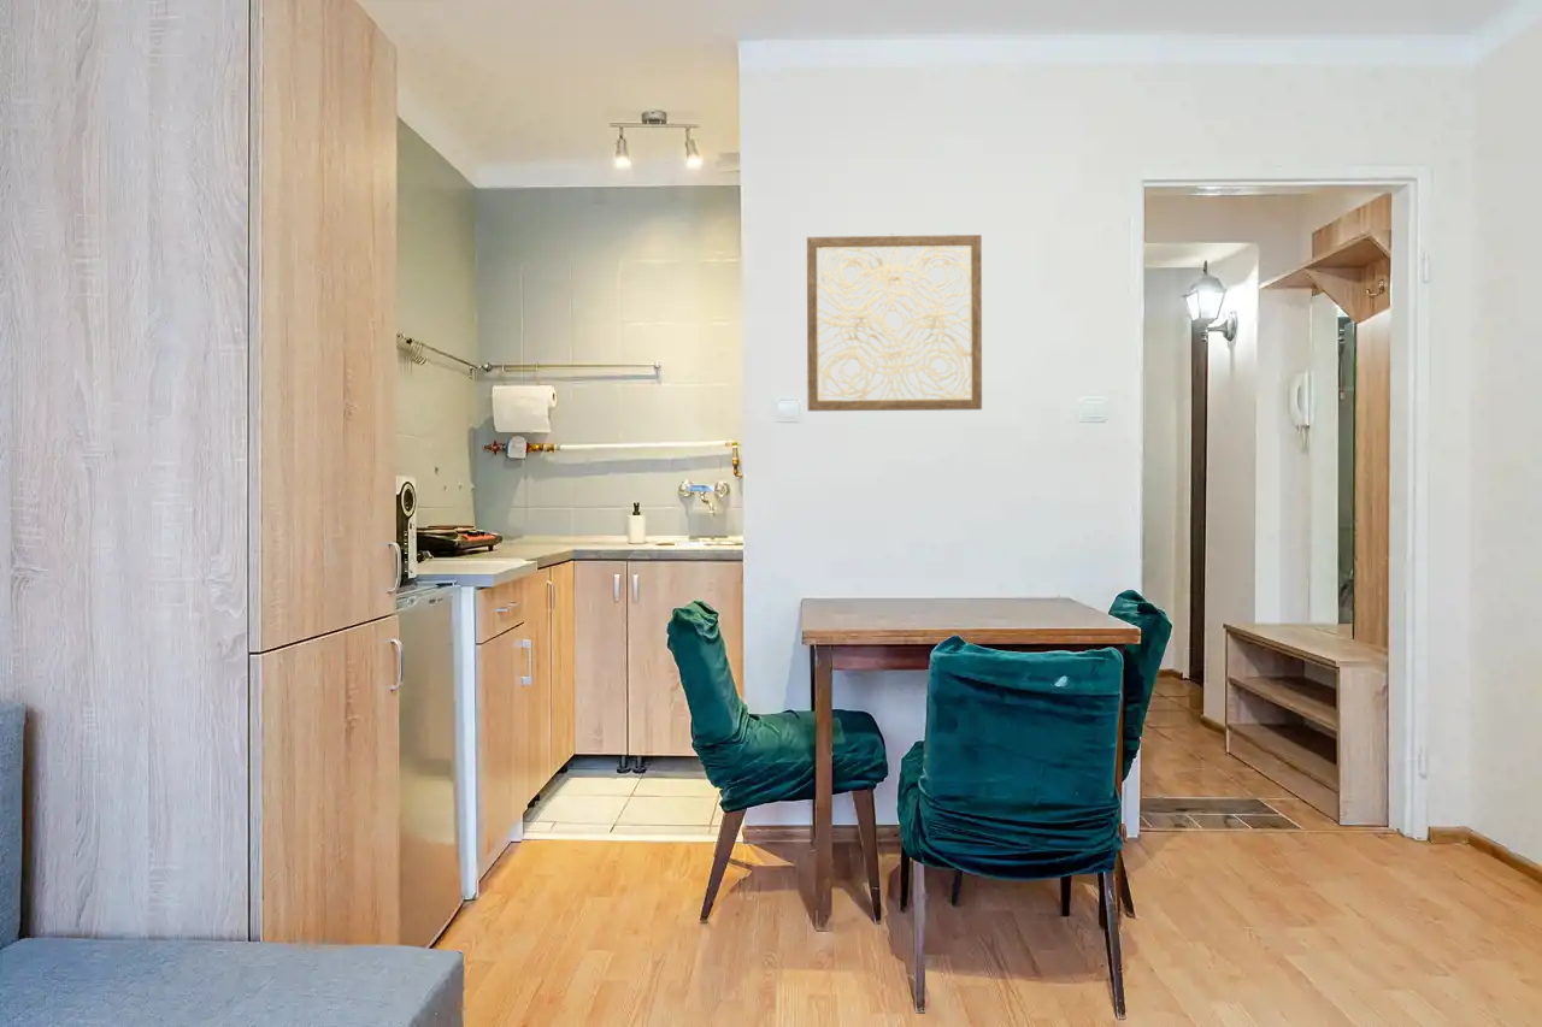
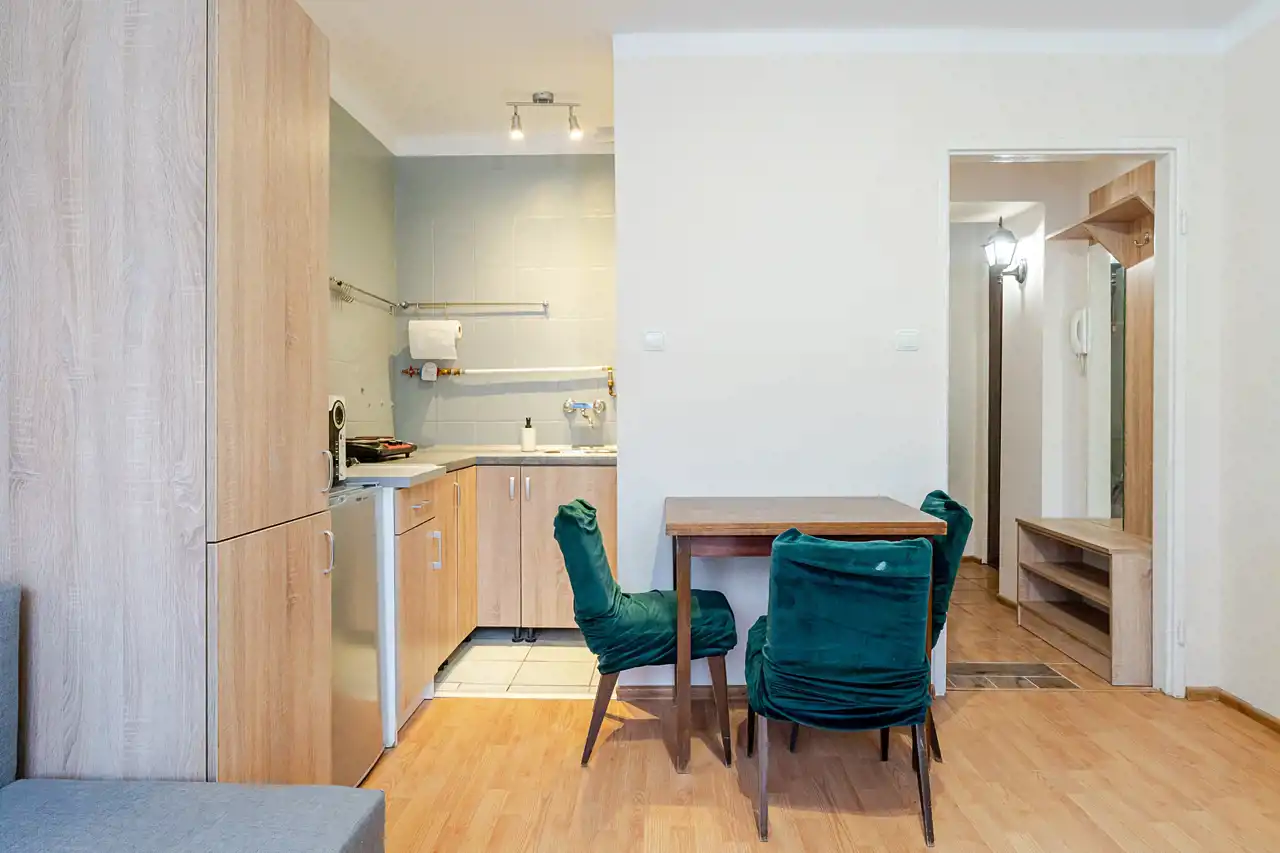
- wall art (888, 325)
